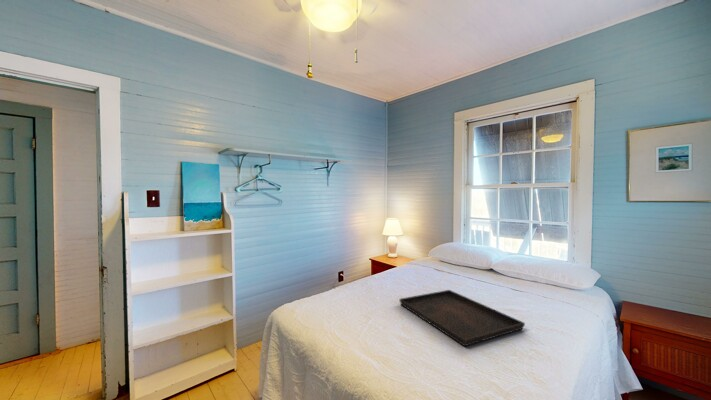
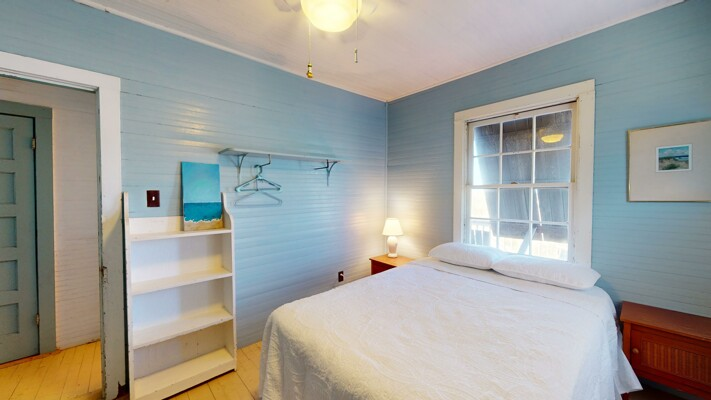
- serving tray (455, 312)
